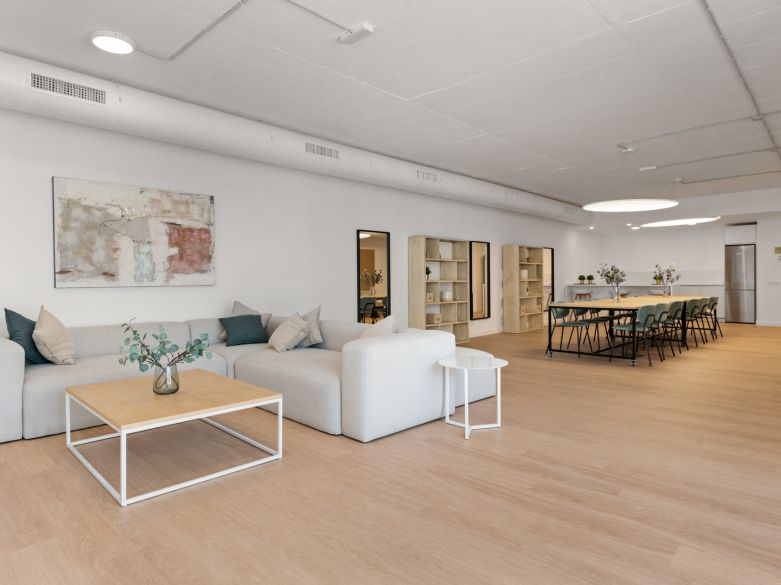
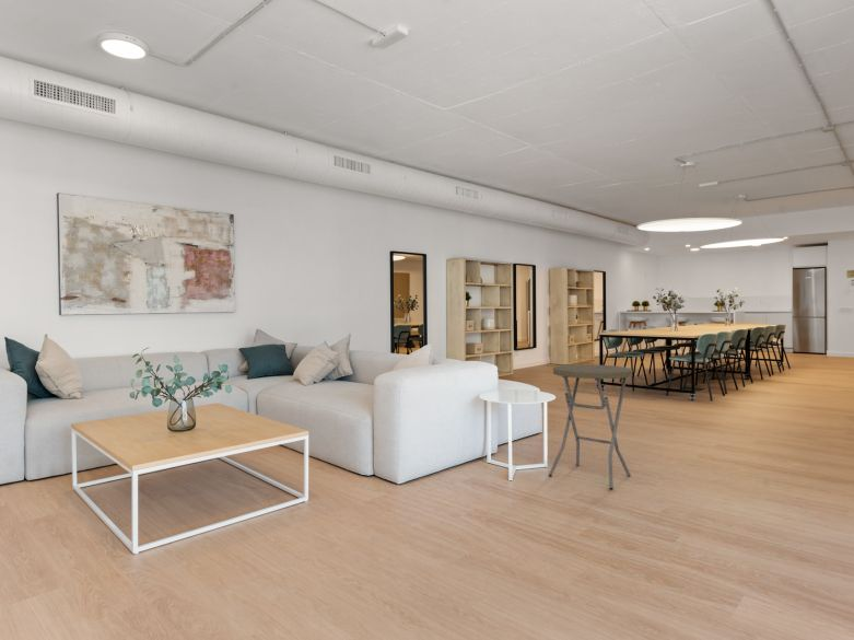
+ side table (592, 408)
